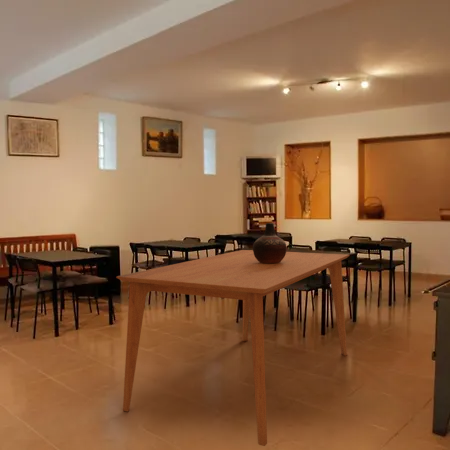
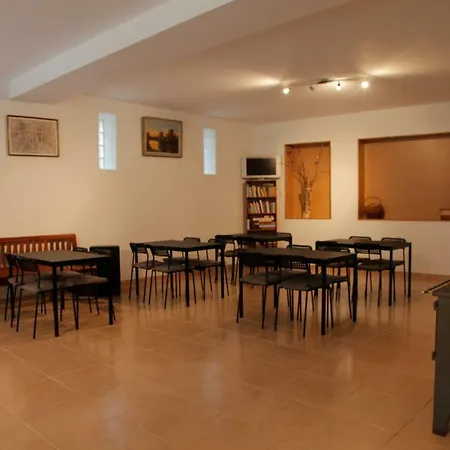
- vase (269, 242)
- dining table (251, 321)
